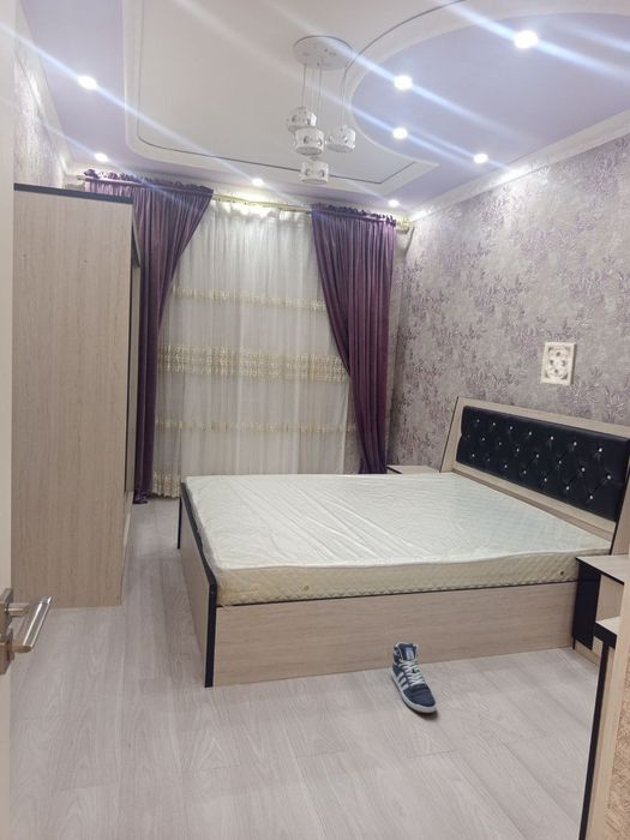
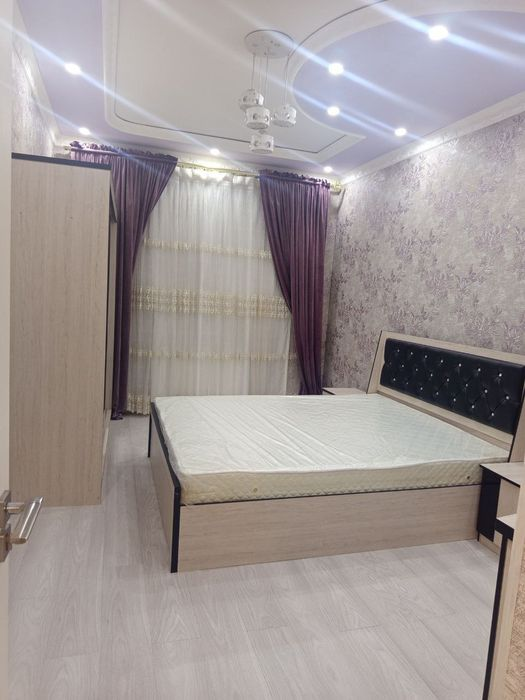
- wall ornament (558, 364)
- sneaker (413, 673)
